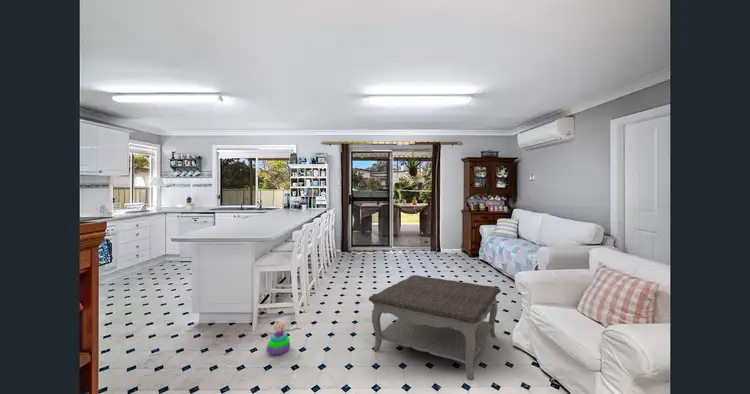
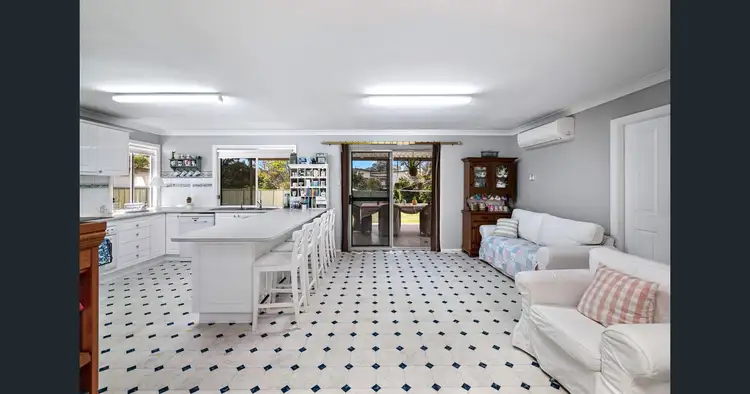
- stacking toy (278, 335)
- coffee table (437, 317)
